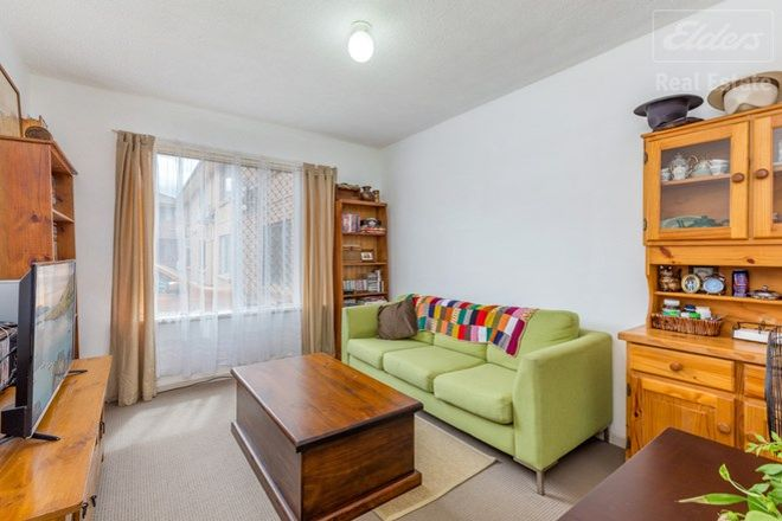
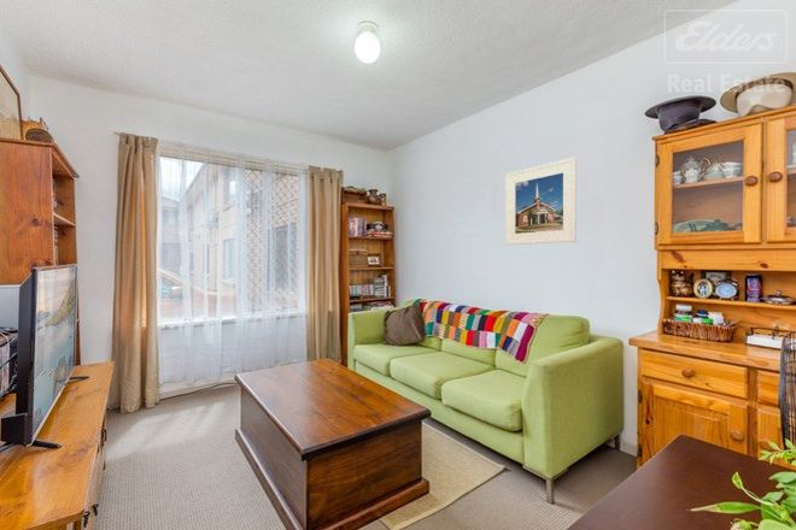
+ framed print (538, 205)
